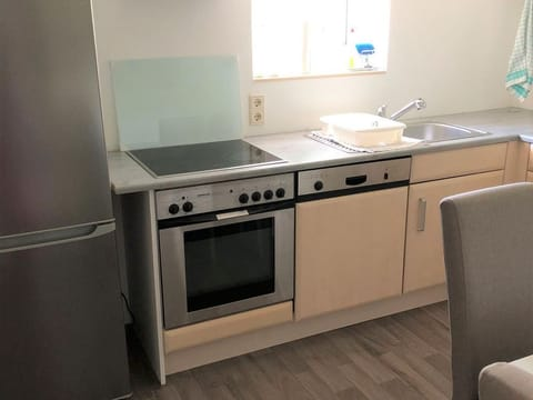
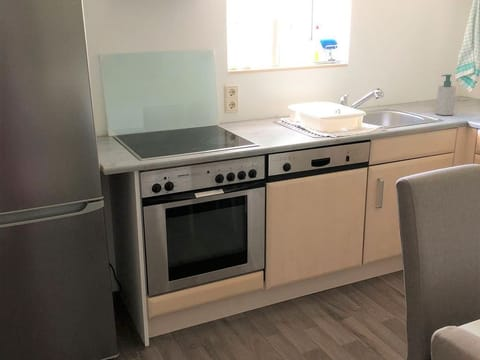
+ soap bottle (446, 94)
